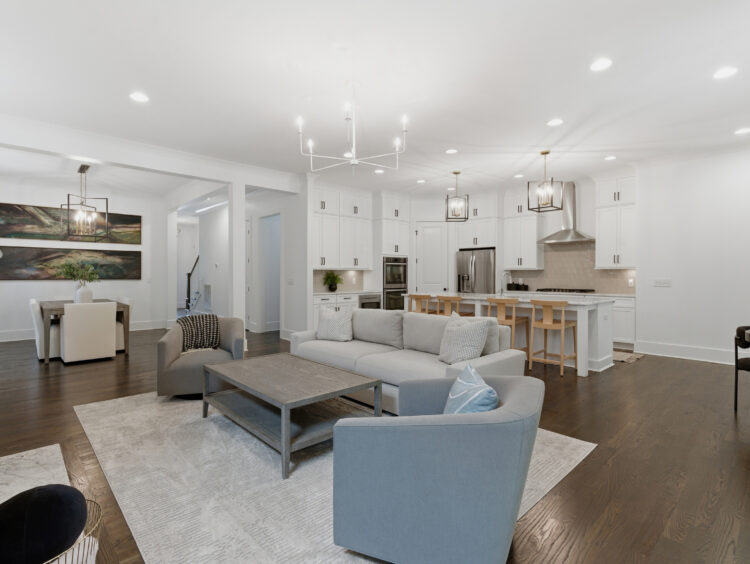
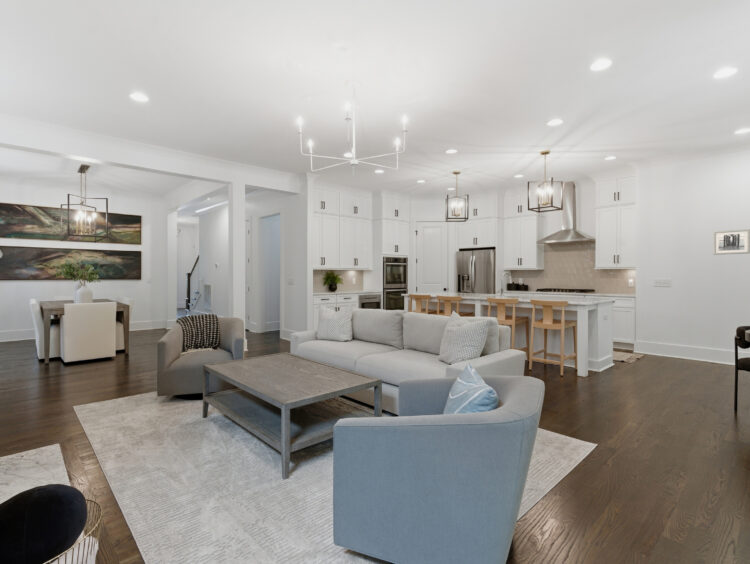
+ wall art (731, 242)
